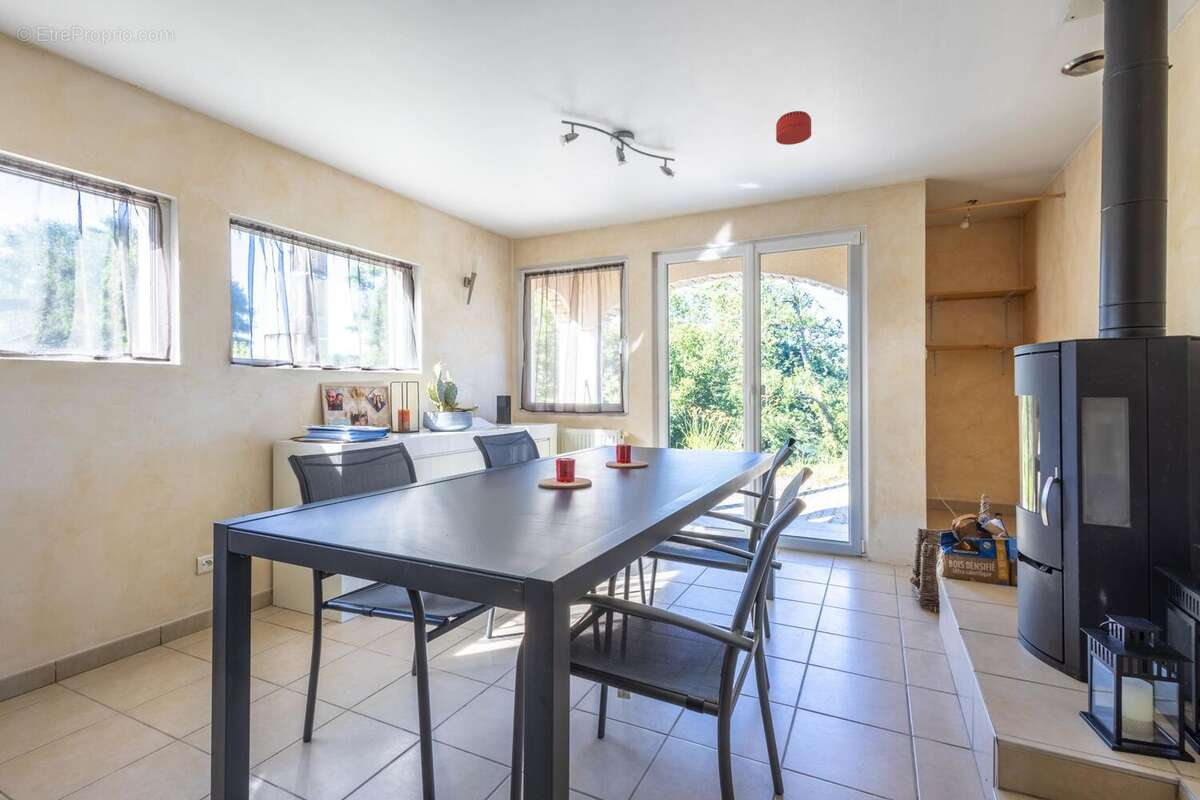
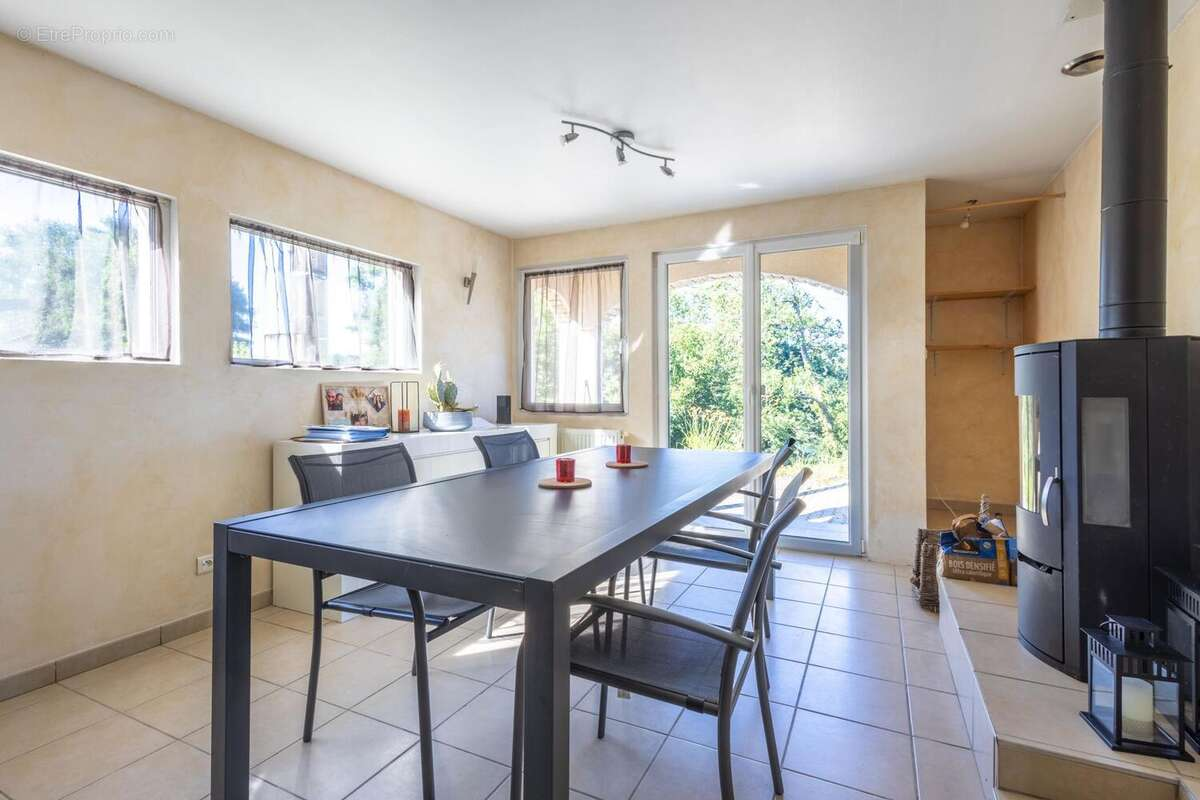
- smoke detector (793, 127)
